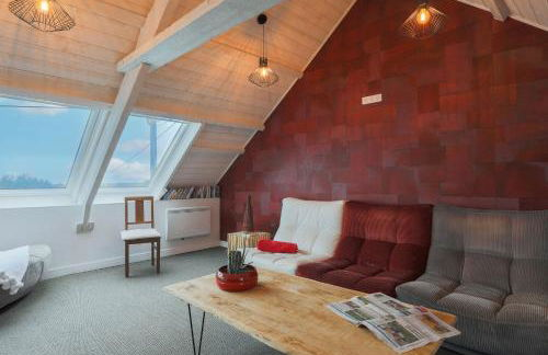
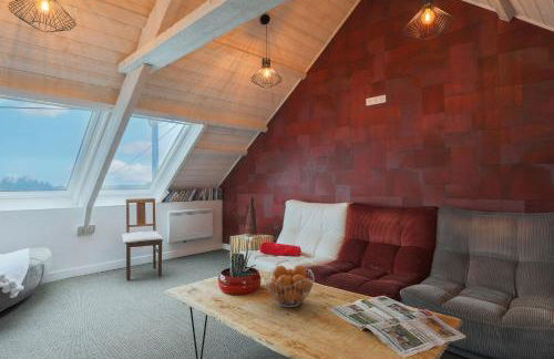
+ fruit basket (289, 284)
